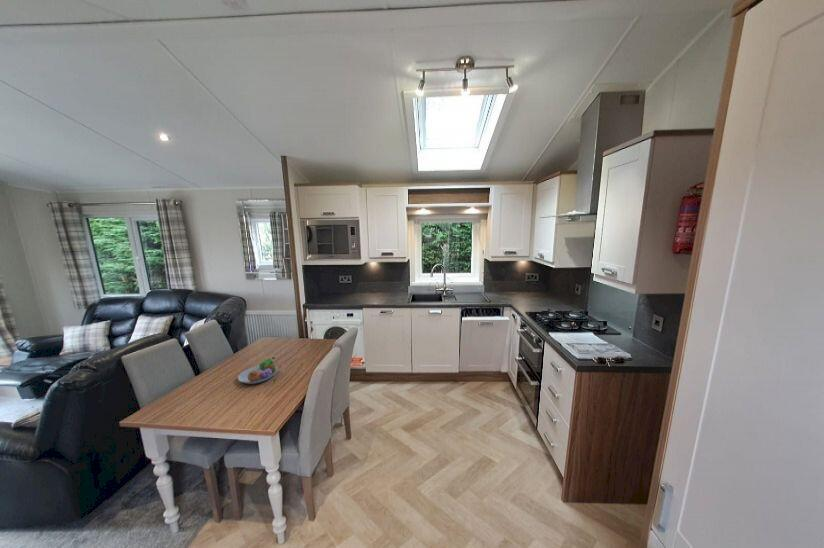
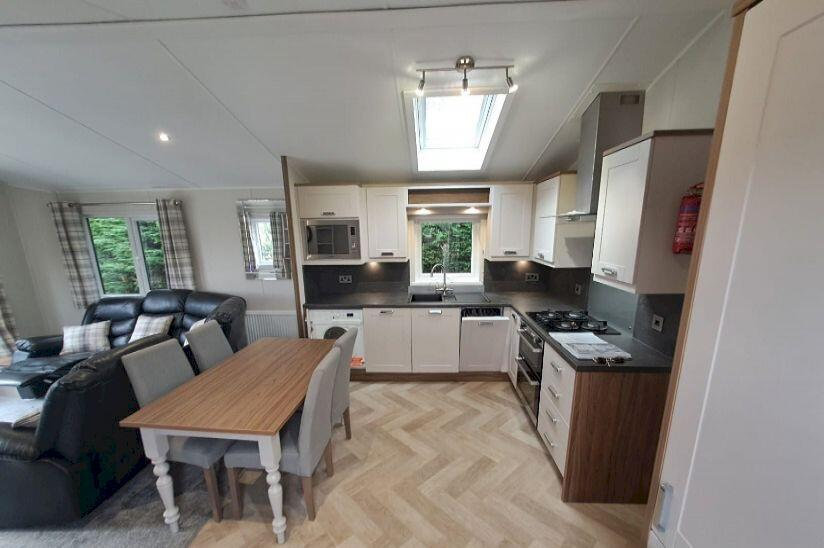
- fruit bowl (259, 369)
